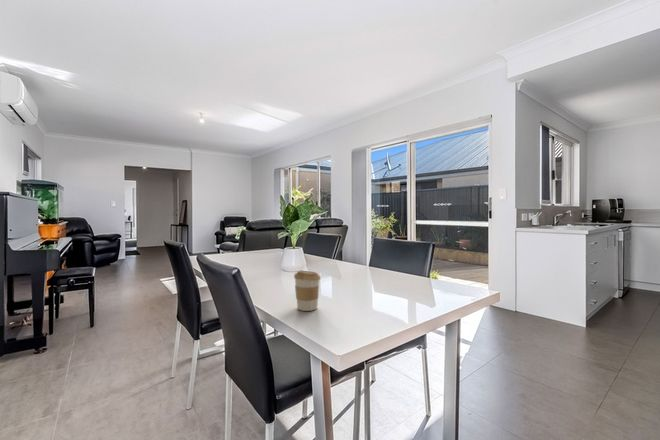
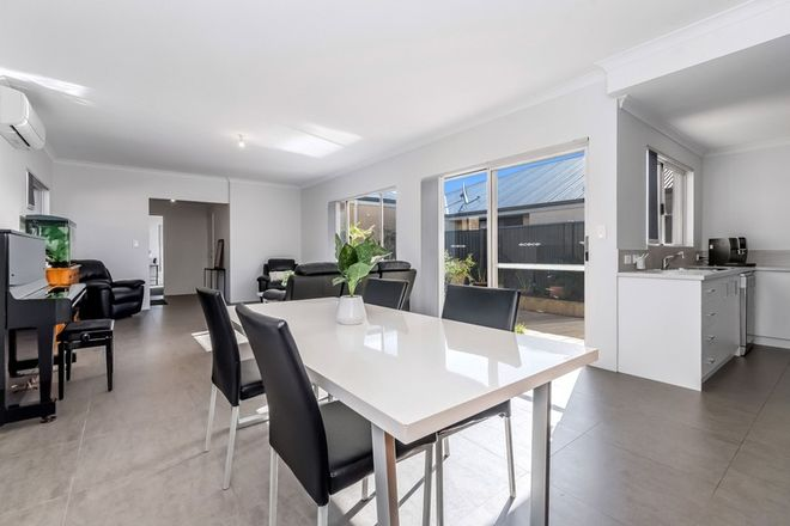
- coffee cup (307, 289)
